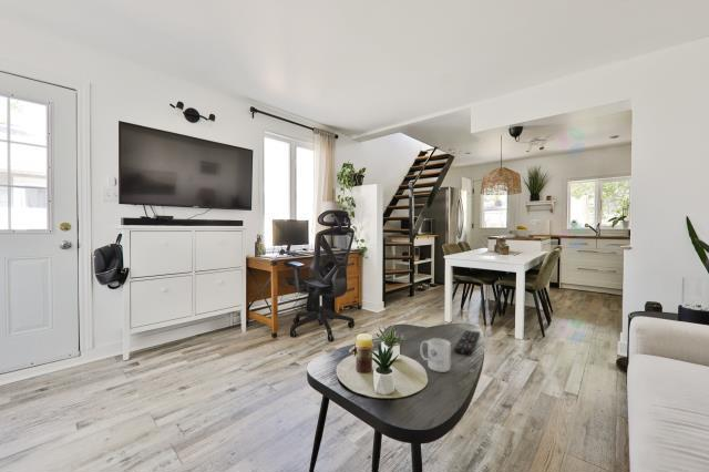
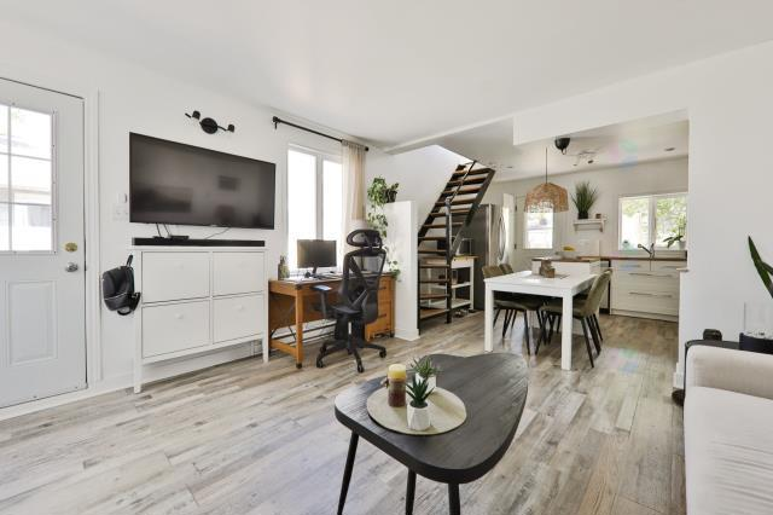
- mug (435, 352)
- remote control (467, 340)
